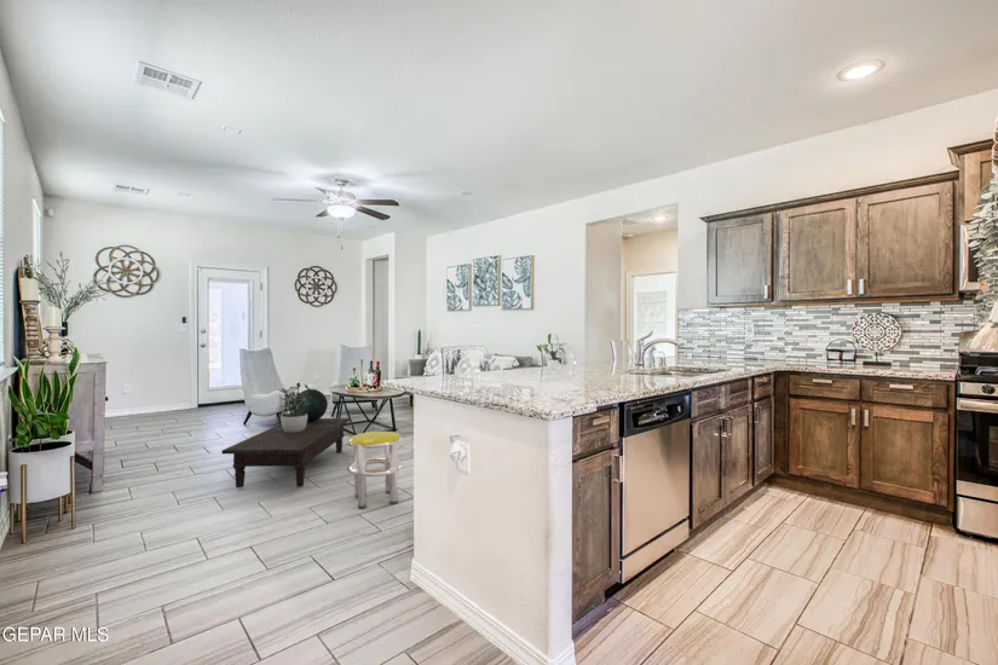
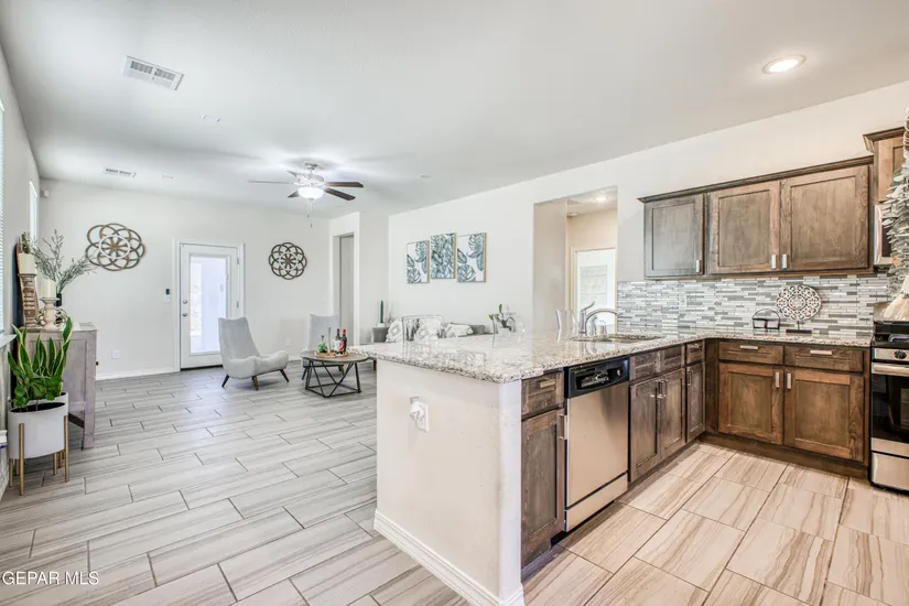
- stool (375, 462)
- coffee table (295, 450)
- decorative orb (310, 405)
- potted plant (295, 406)
